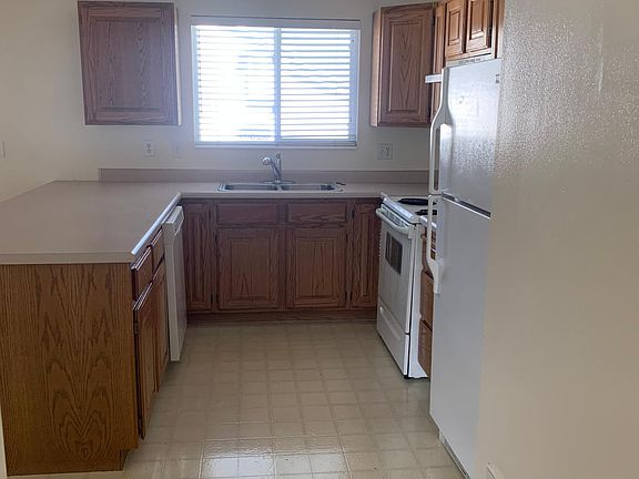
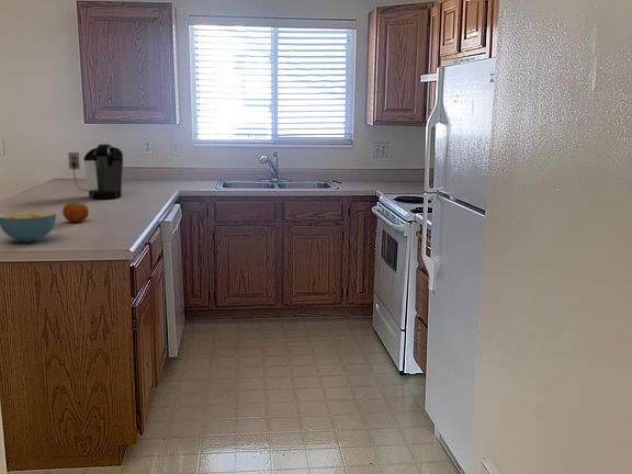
+ fruit (75, 212)
+ coffee maker (94, 170)
+ cereal bowl (27, 227)
